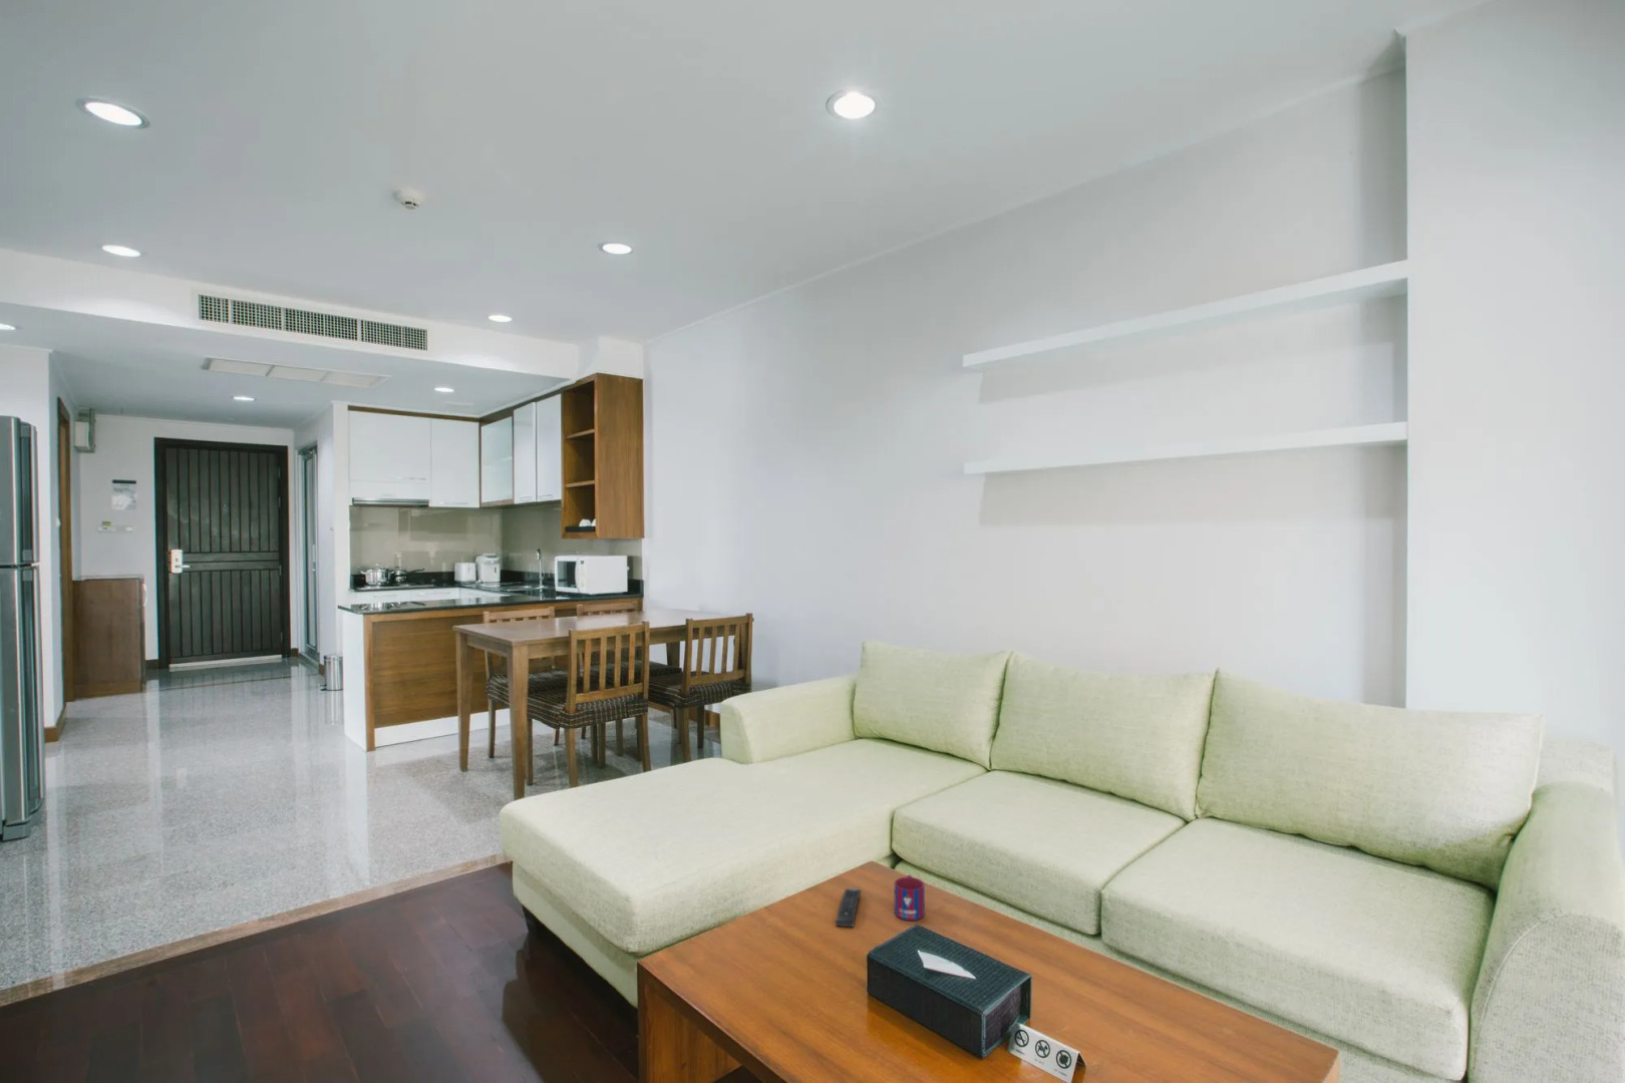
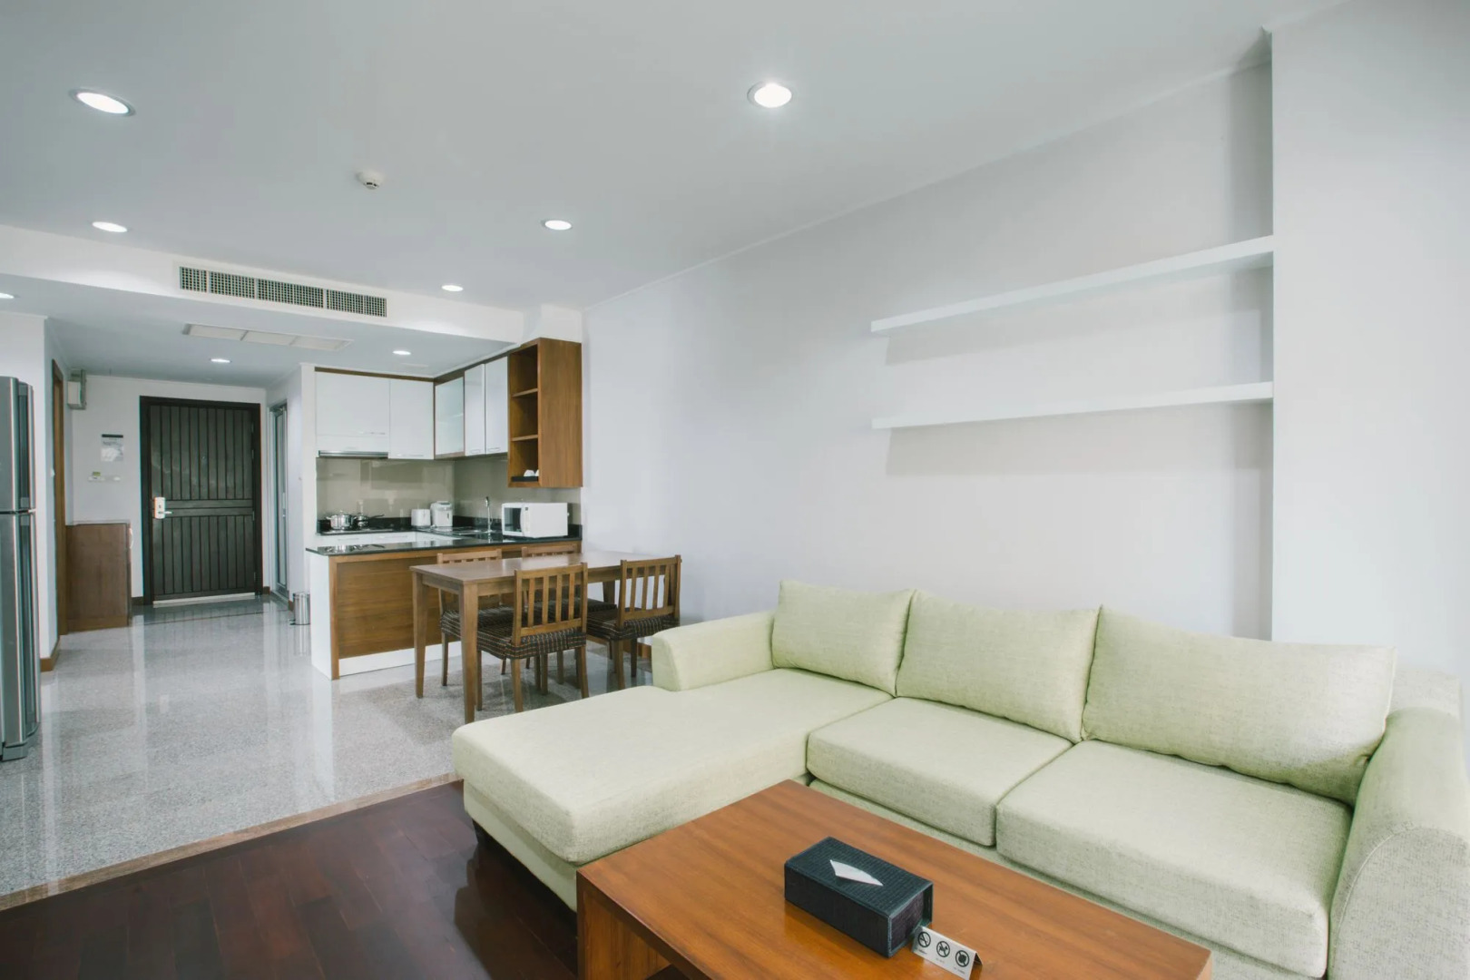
- remote control (849, 904)
- mug (909, 894)
